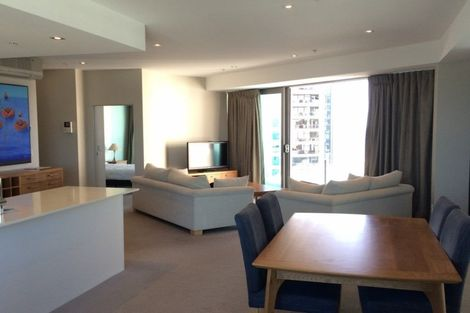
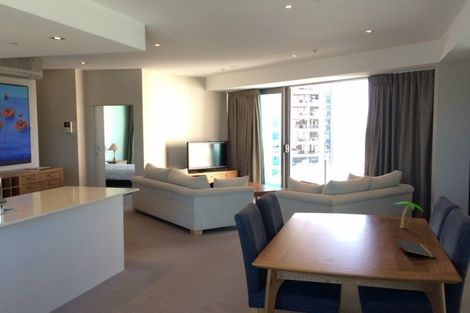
+ plant (405, 212)
+ notepad (414, 247)
